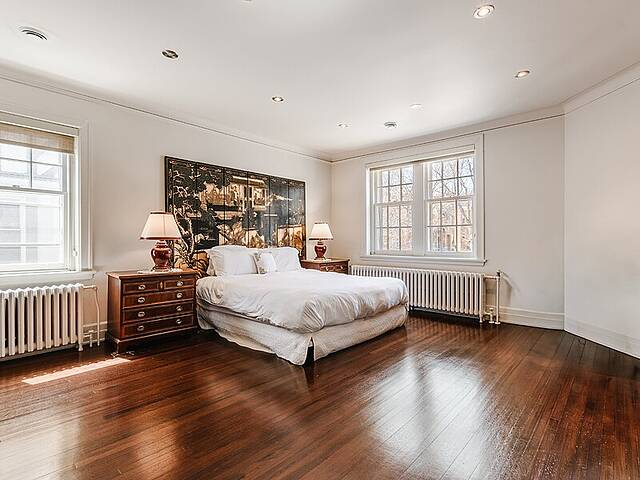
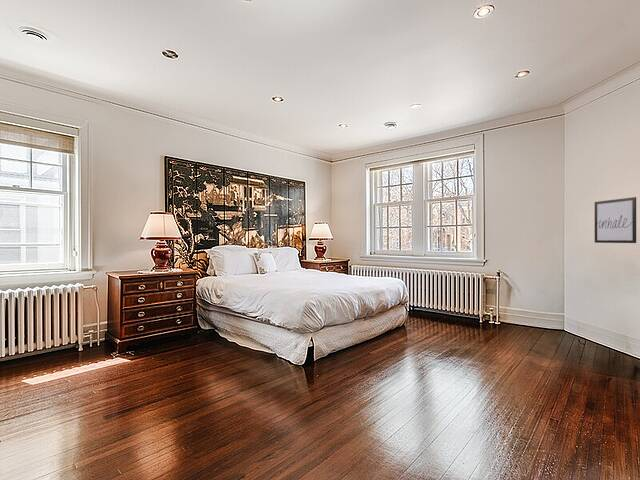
+ wall art (614, 221)
